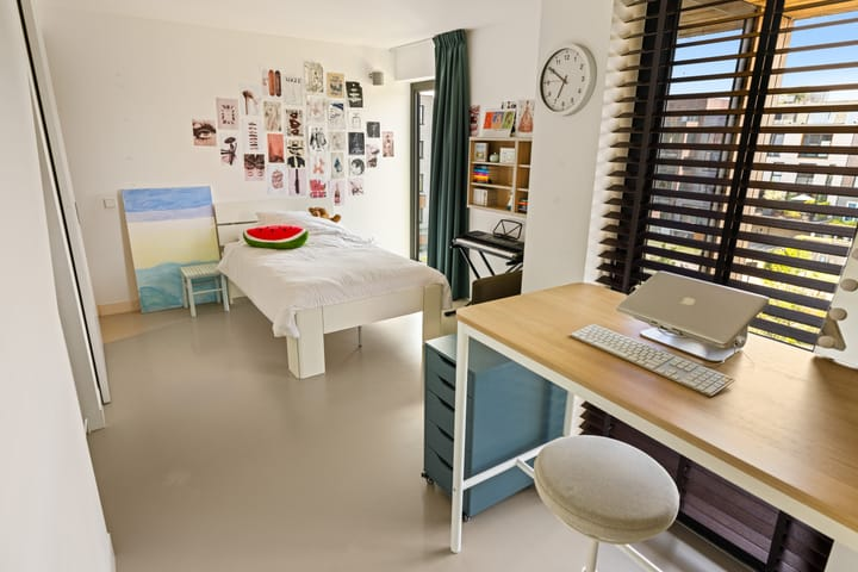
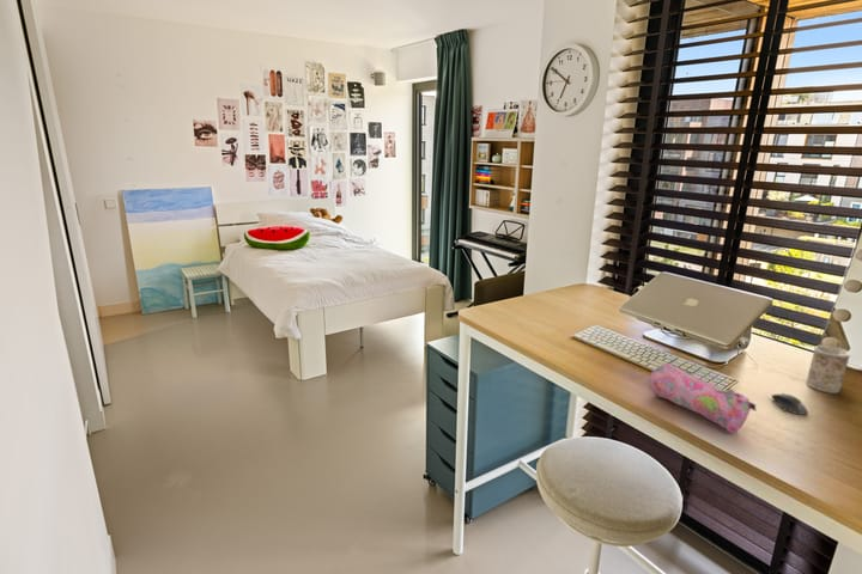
+ pencil case (698, 395)
+ mug (830, 367)
+ computer mouse (789, 401)
